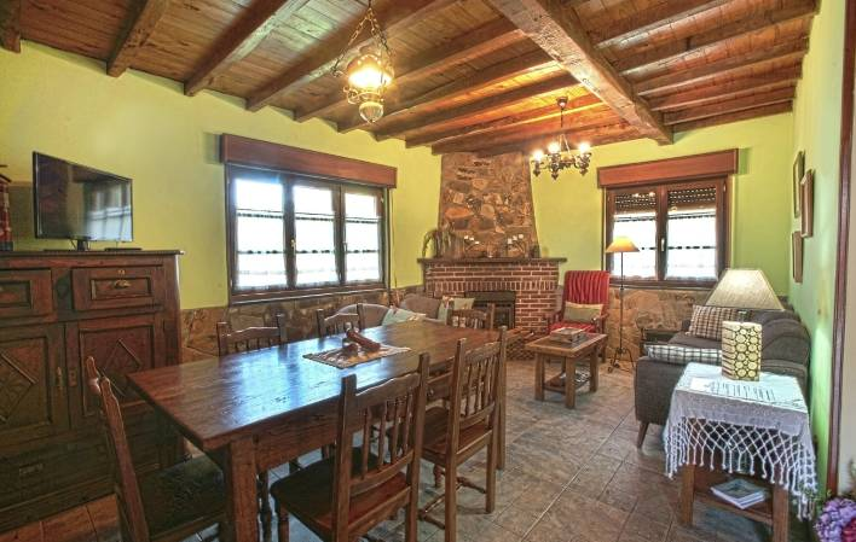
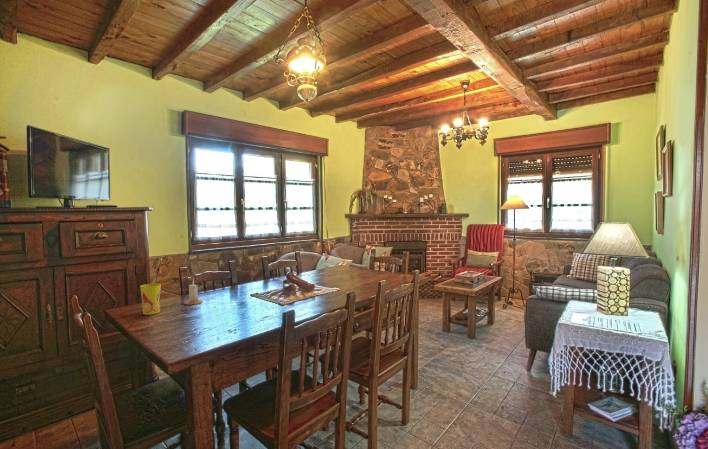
+ candle (193, 290)
+ cup (151, 298)
